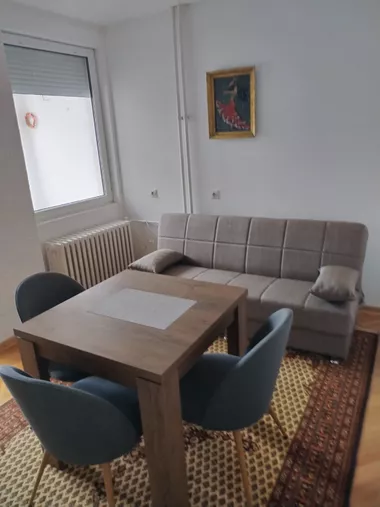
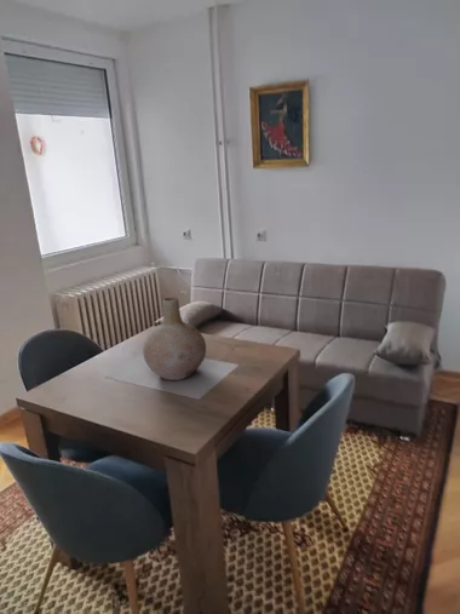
+ vase (173, 337)
